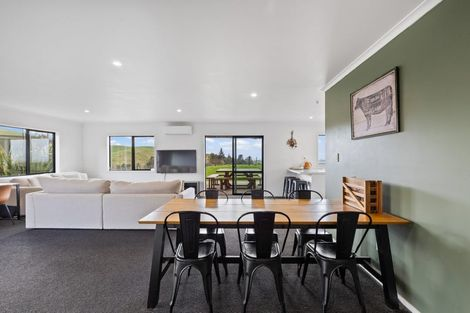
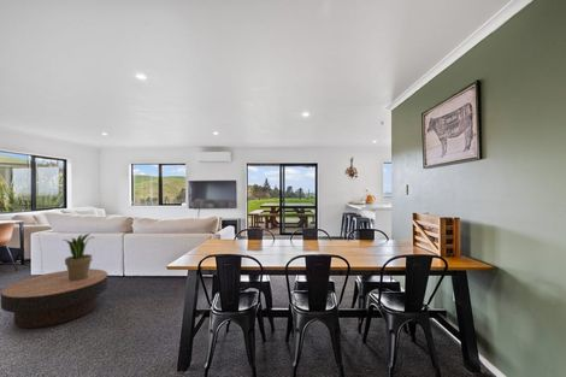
+ potted plant (78, 255)
+ coffee table (59, 295)
